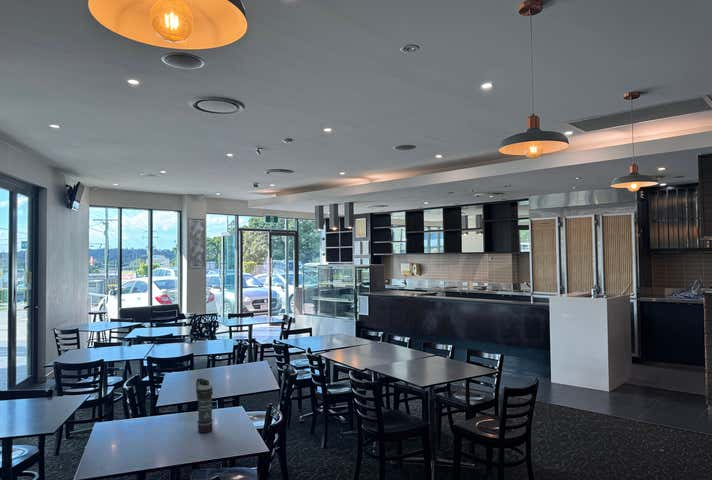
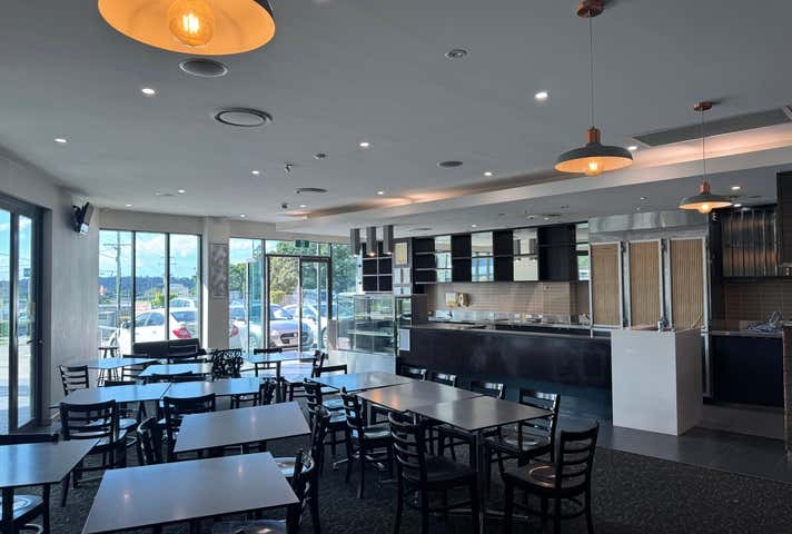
- smoke grenade (203, 404)
